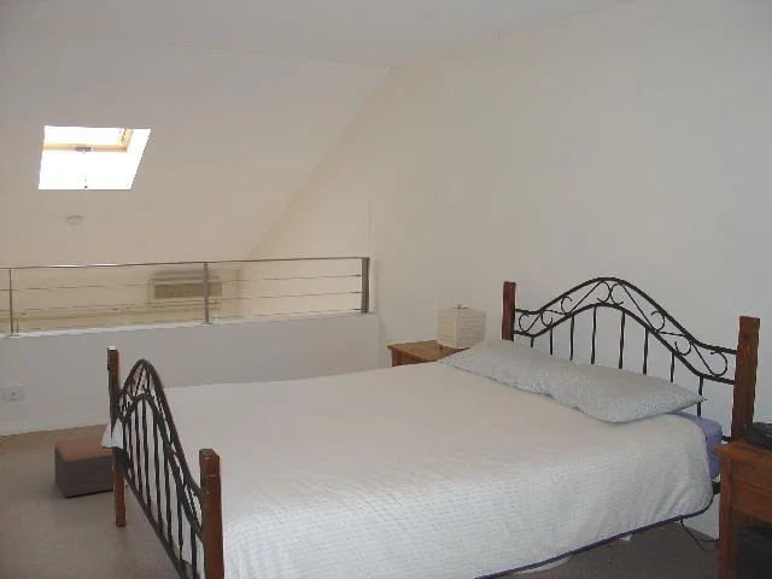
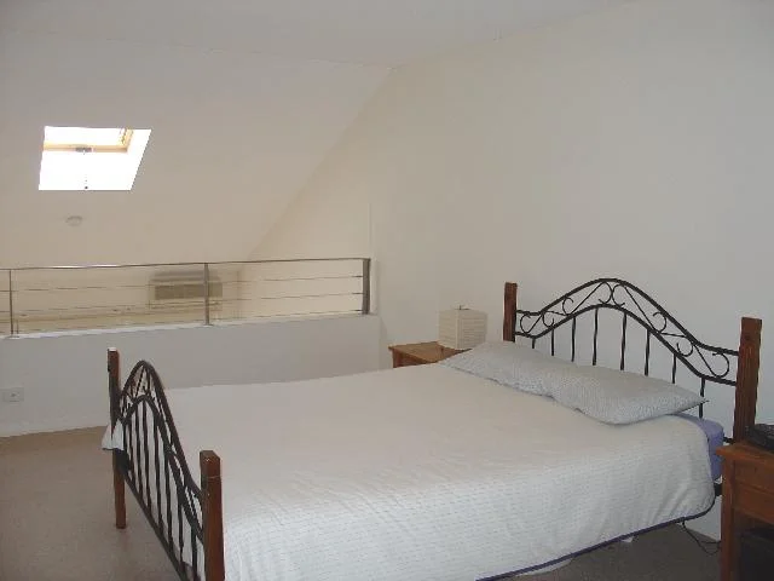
- footstool (90, 462)
